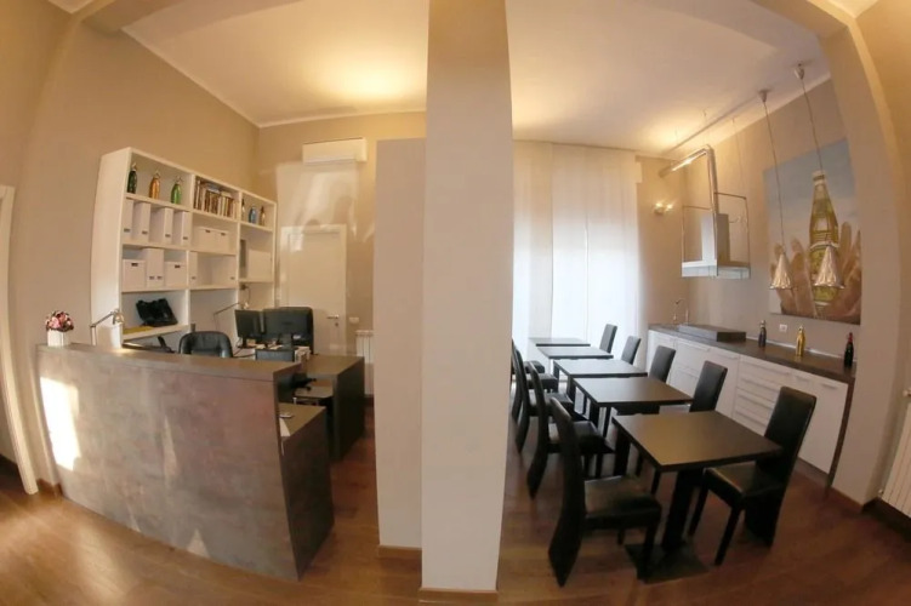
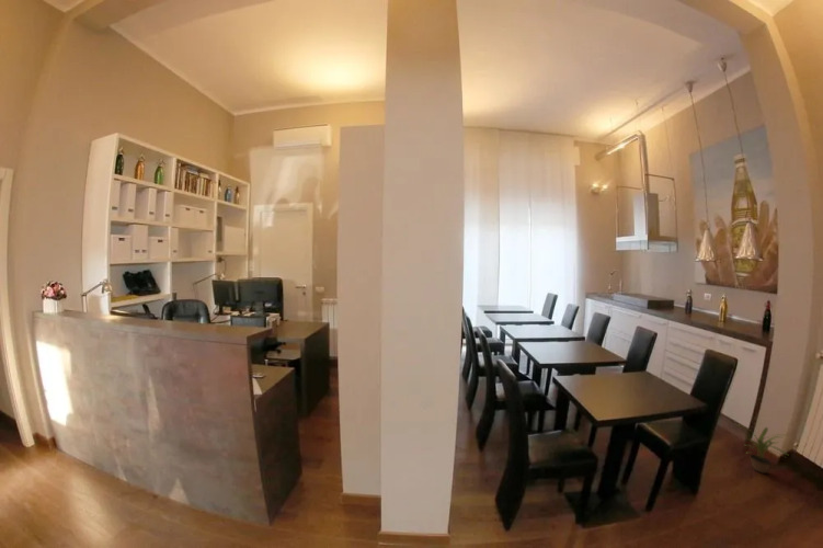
+ potted plant (758, 447)
